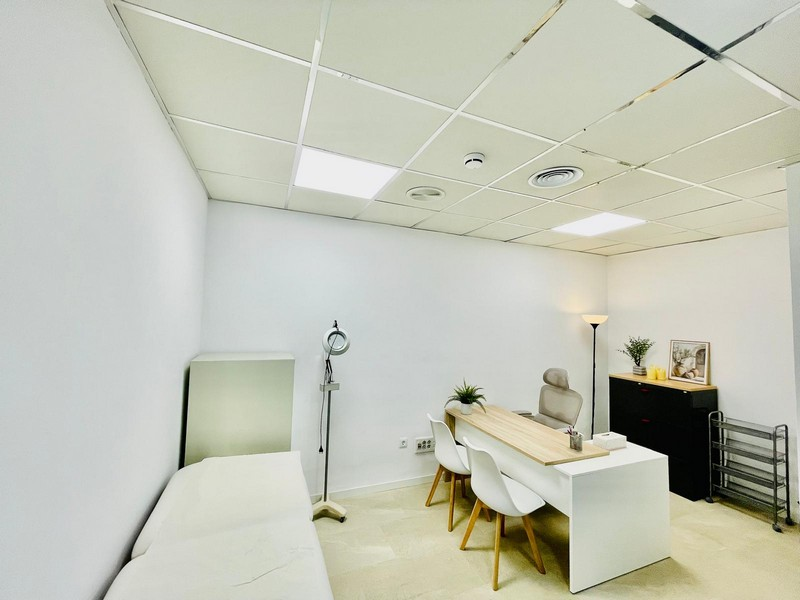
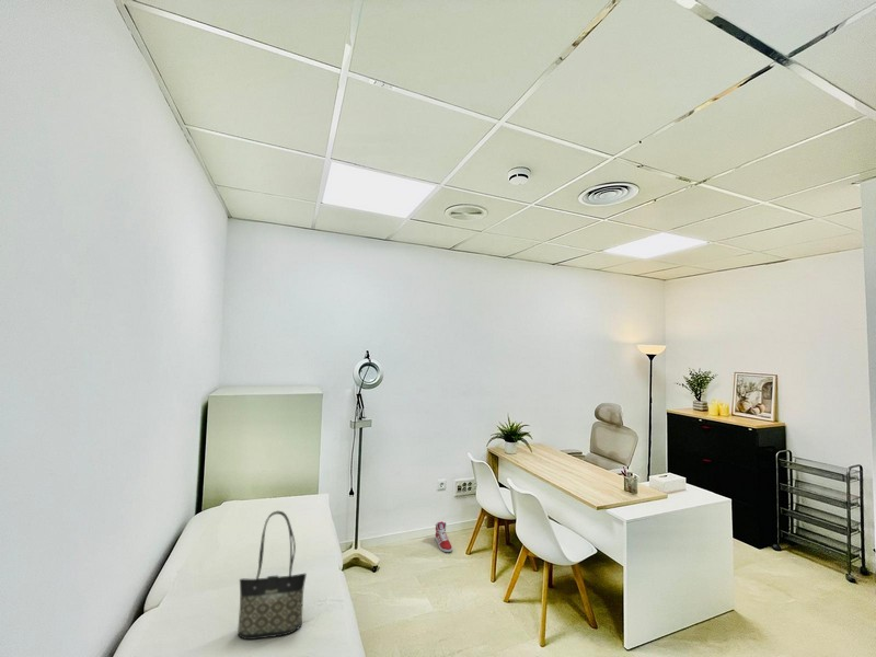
+ sneaker (442, 534)
+ tote bag (277, 575)
